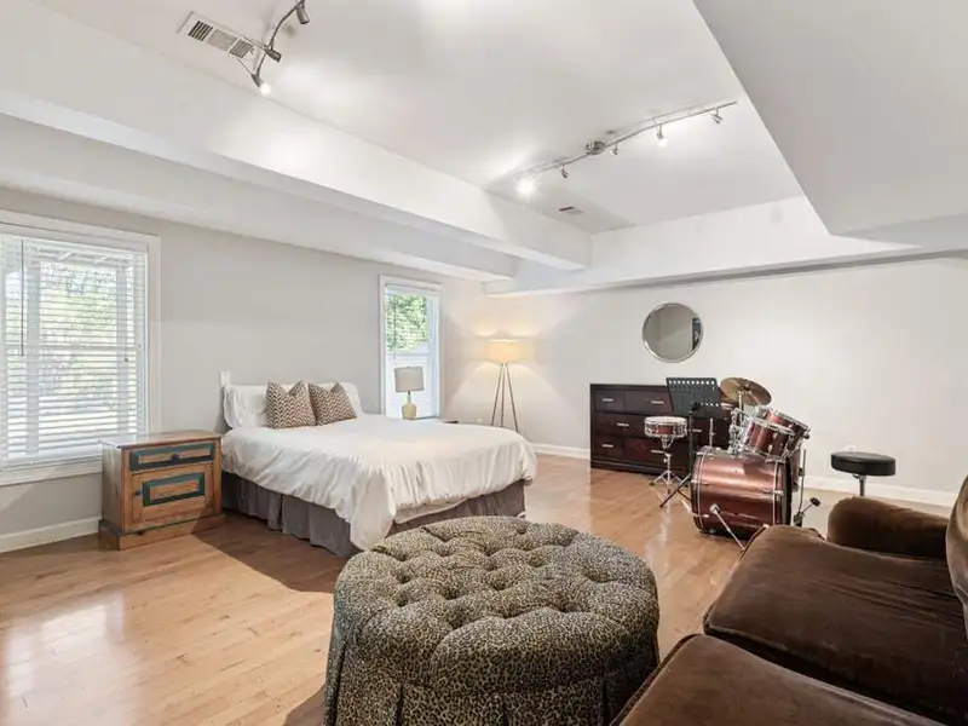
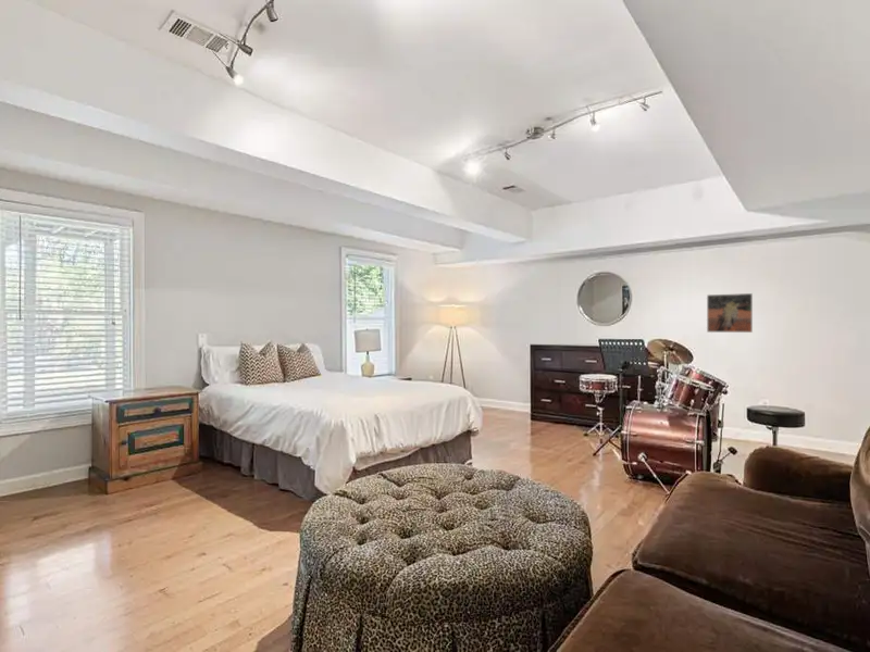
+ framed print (729, 313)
